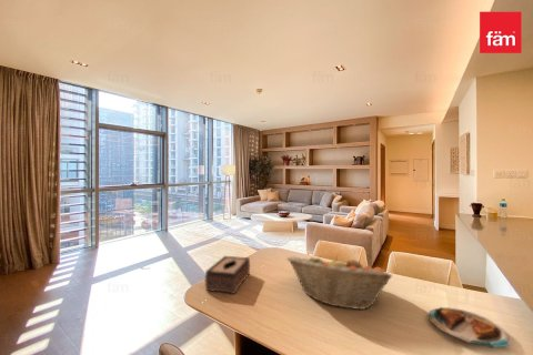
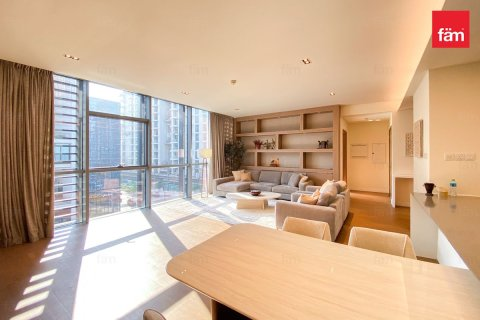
- plate (464, 324)
- tissue box (229, 272)
- fruit basket (335, 273)
